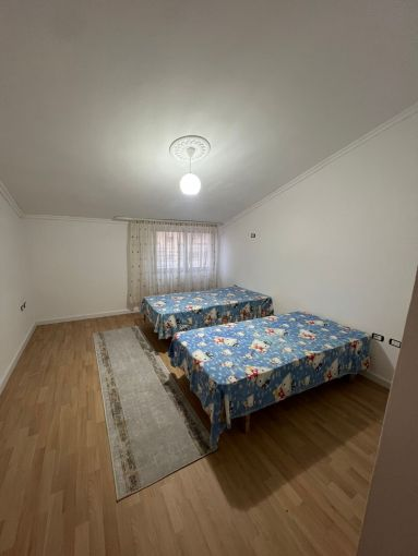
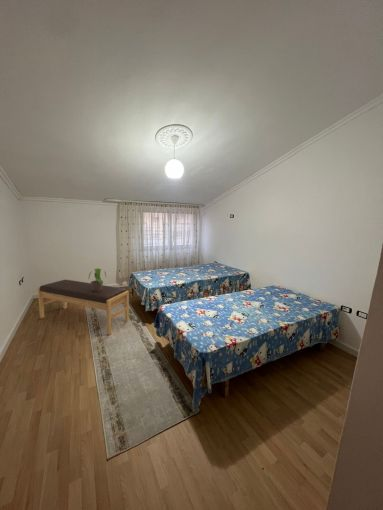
+ bench (83, 303)
+ potted plant (97, 278)
